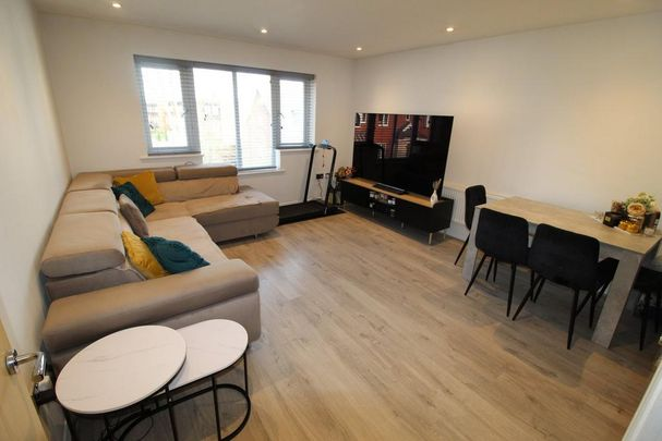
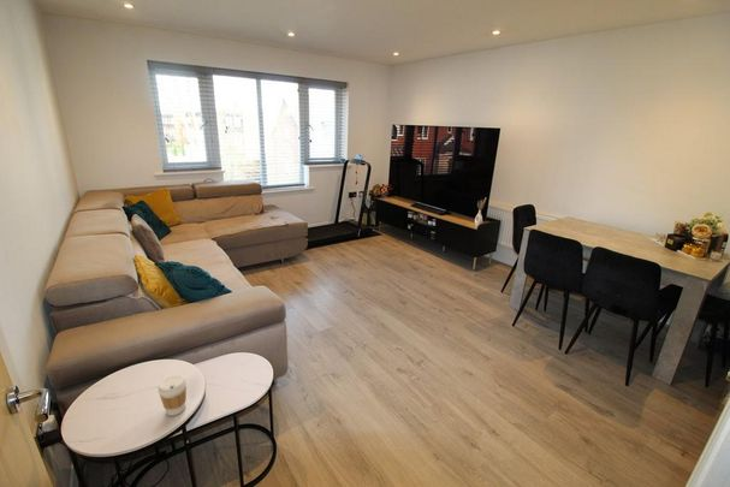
+ coffee cup (173, 394)
